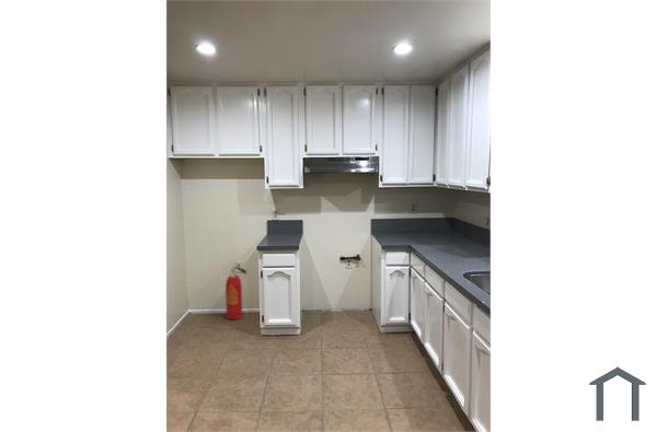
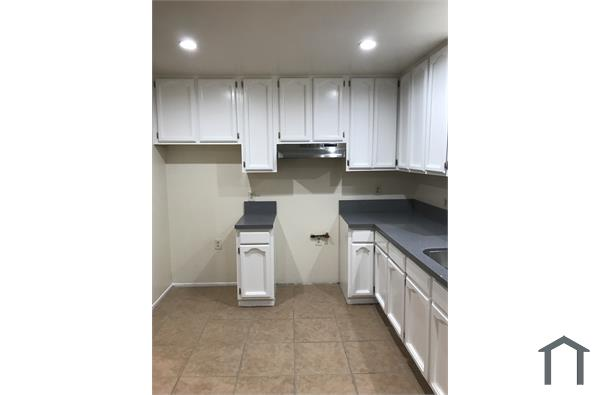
- fire extinguisher (234, 292)
